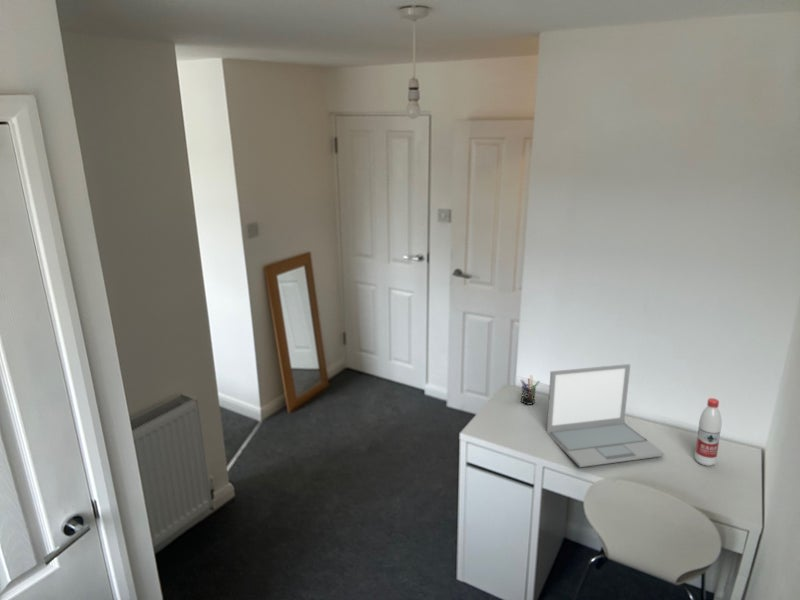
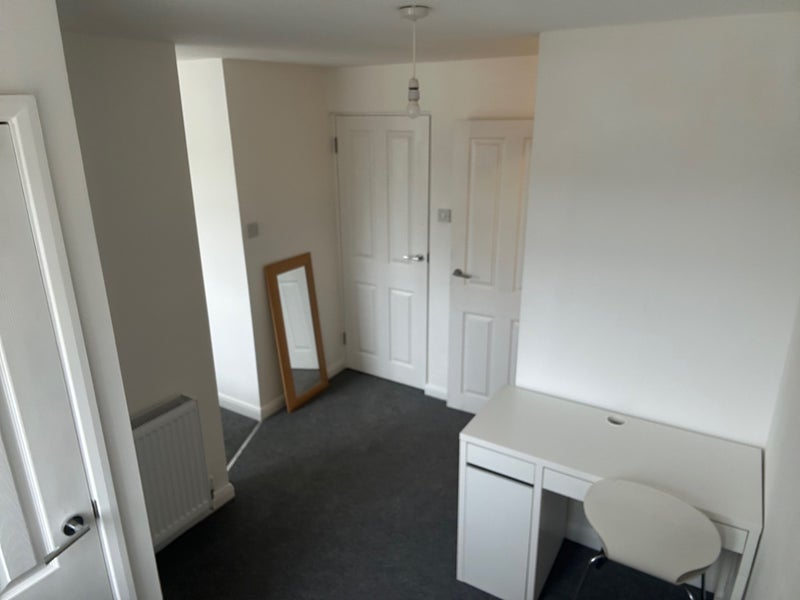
- water bottle (709, 431)
- laptop (605, 412)
- pen holder (530, 389)
